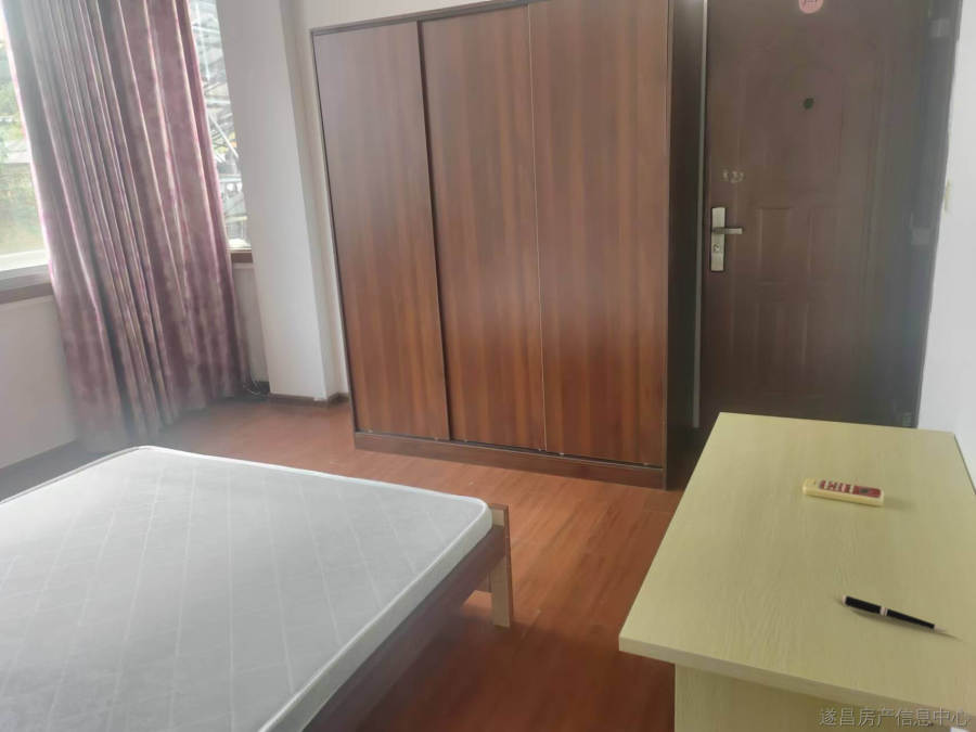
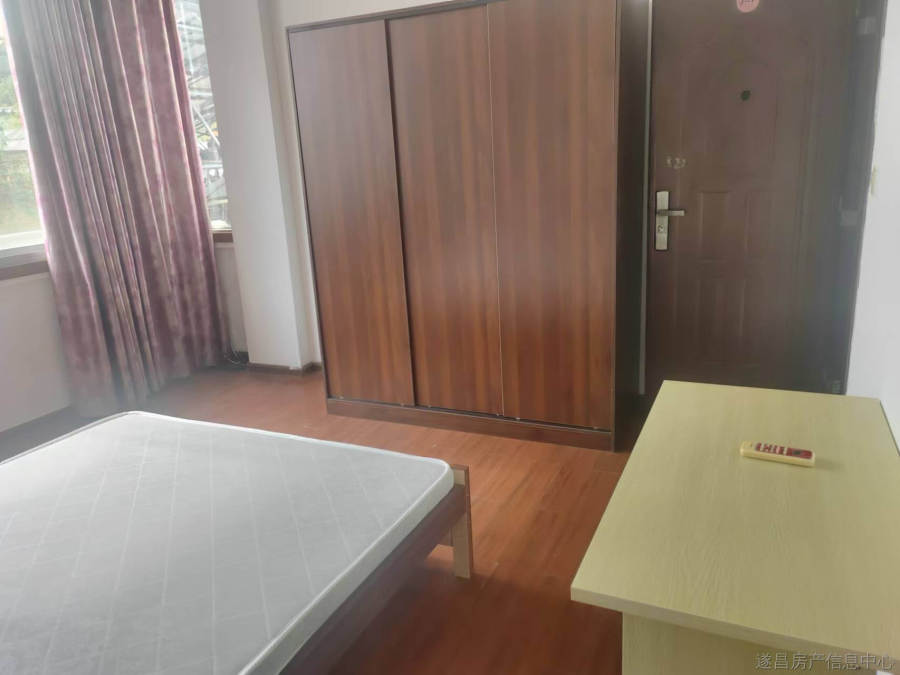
- pen (894, 613)
